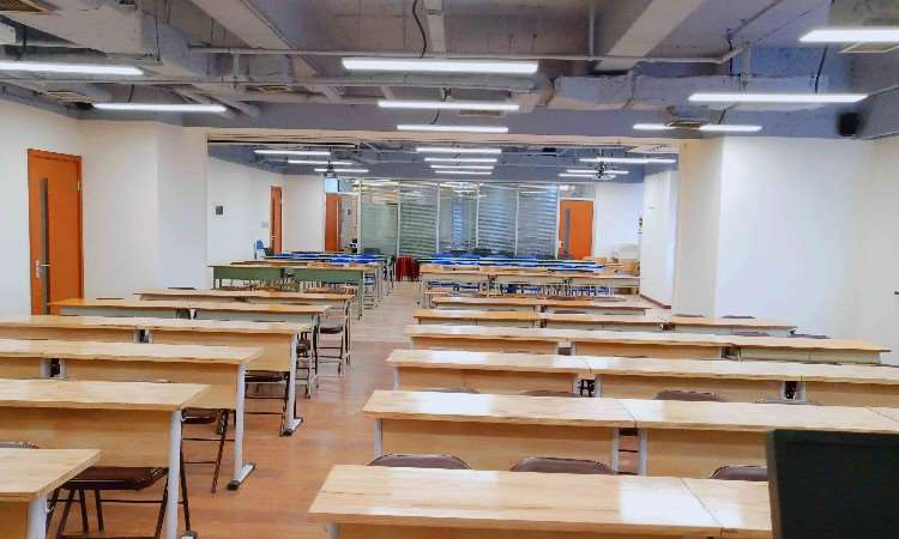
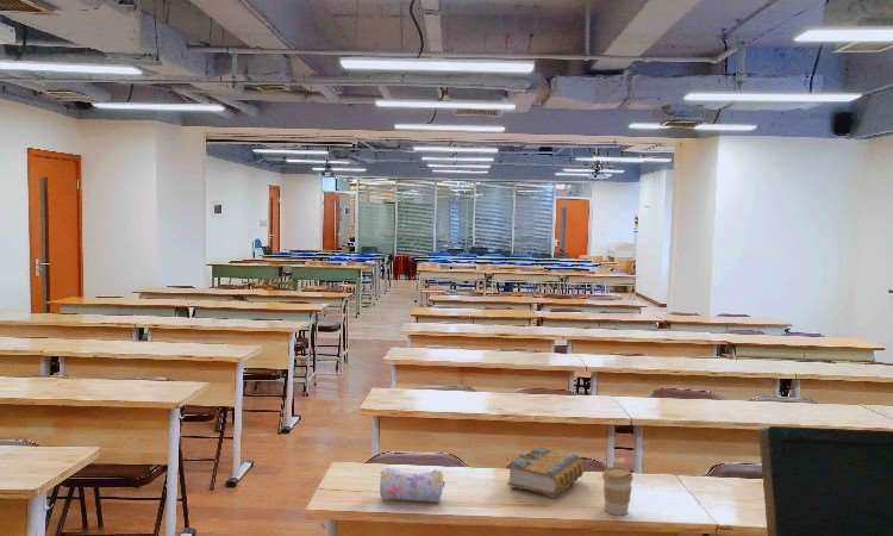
+ coffee cup (617, 490)
+ book (545, 469)
+ pencil case (411, 485)
